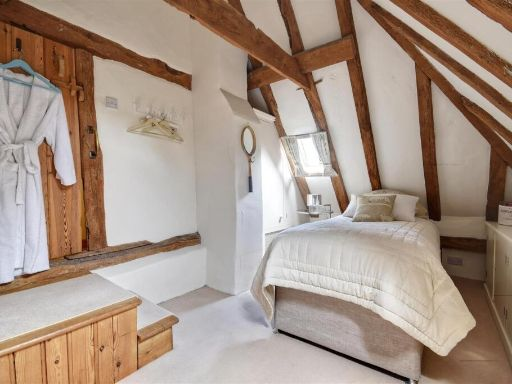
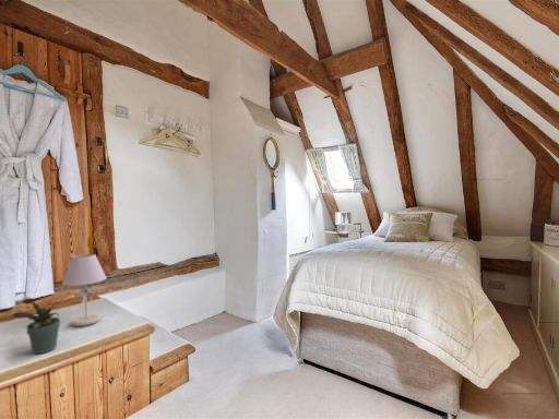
+ table lamp (85, 288)
+ potted plant (37, 324)
